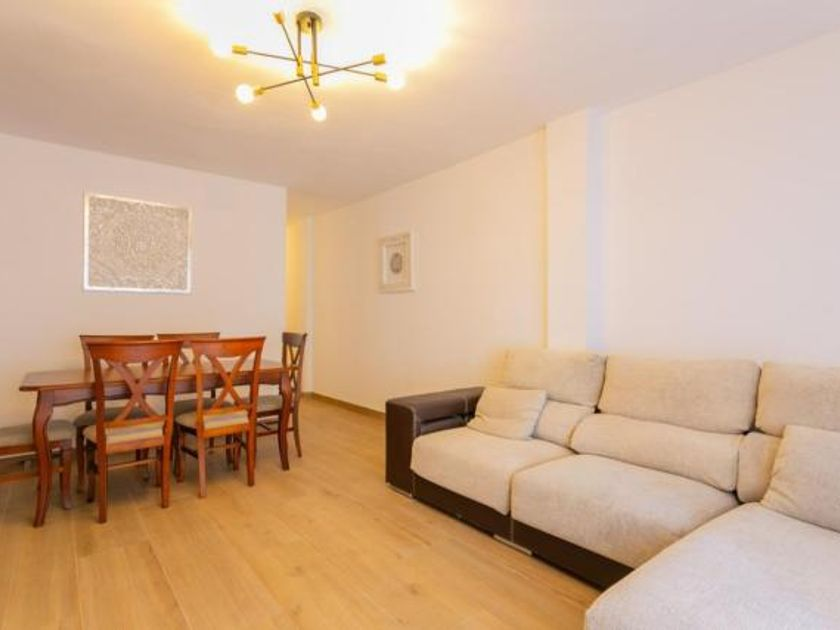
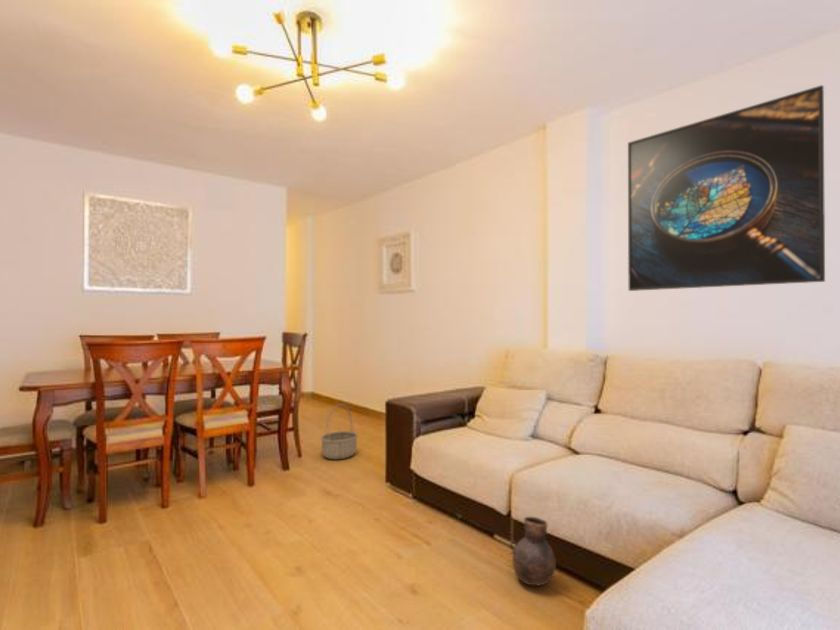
+ vase (533, 550)
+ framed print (712, 202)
+ basket (340, 431)
